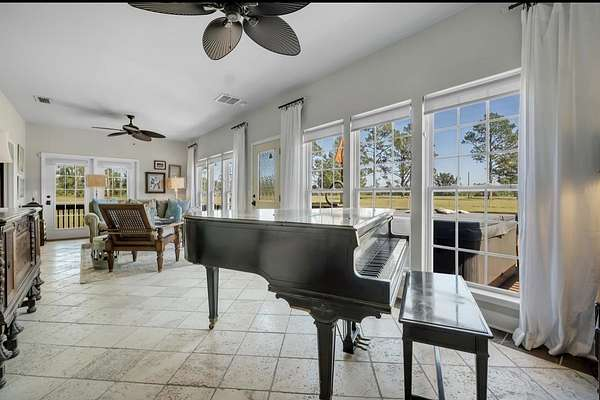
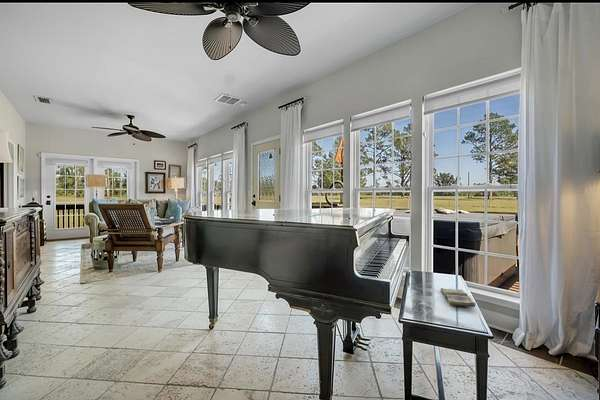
+ diary (456, 296)
